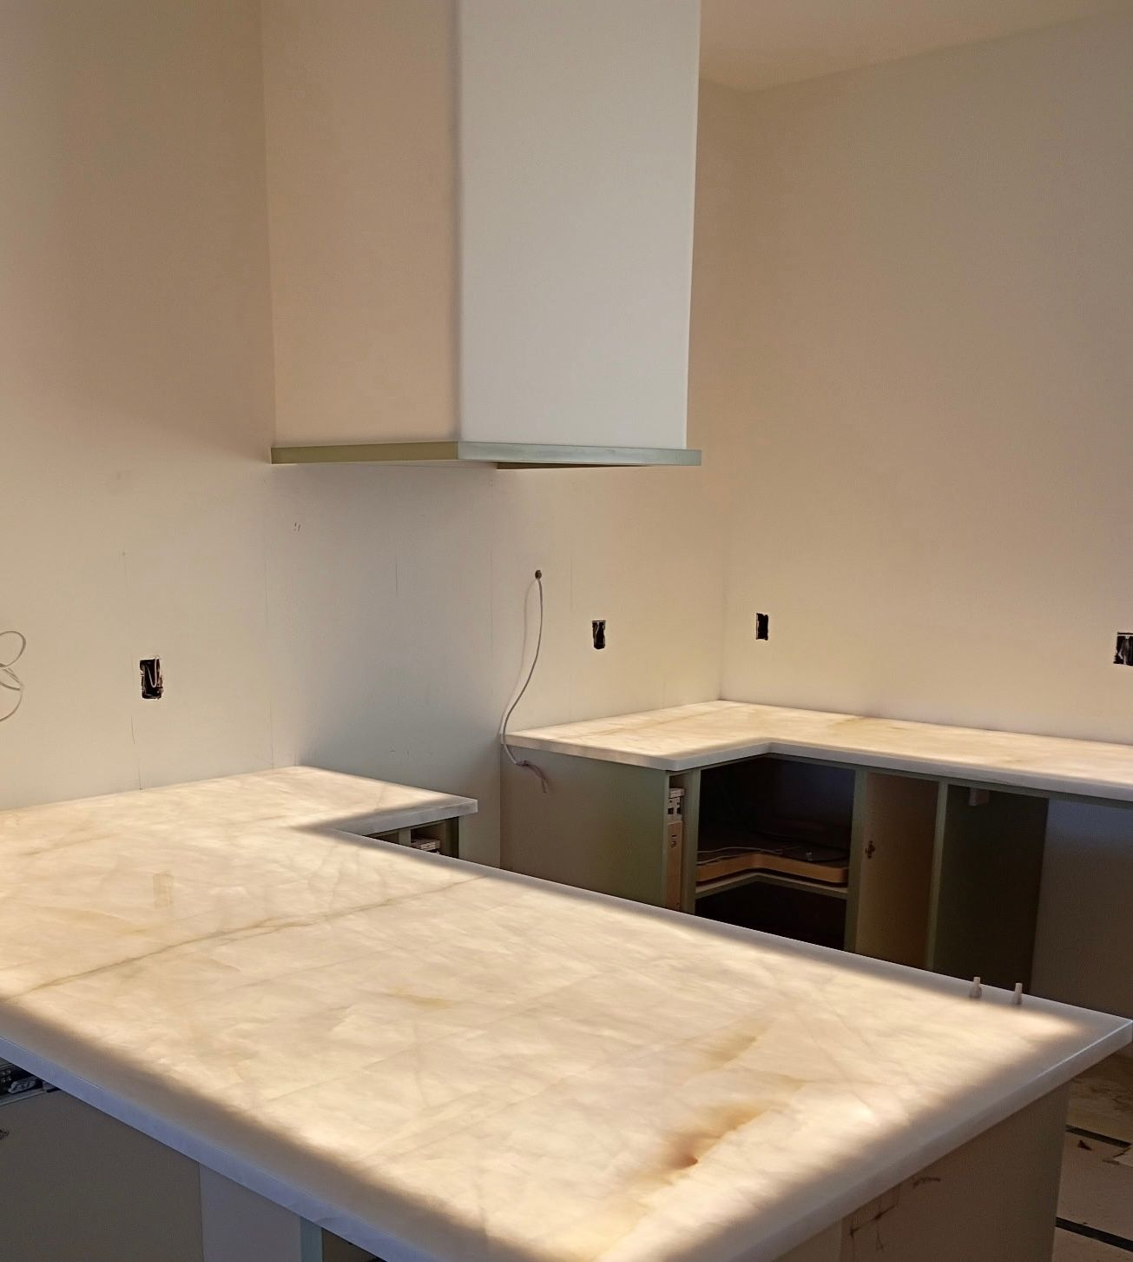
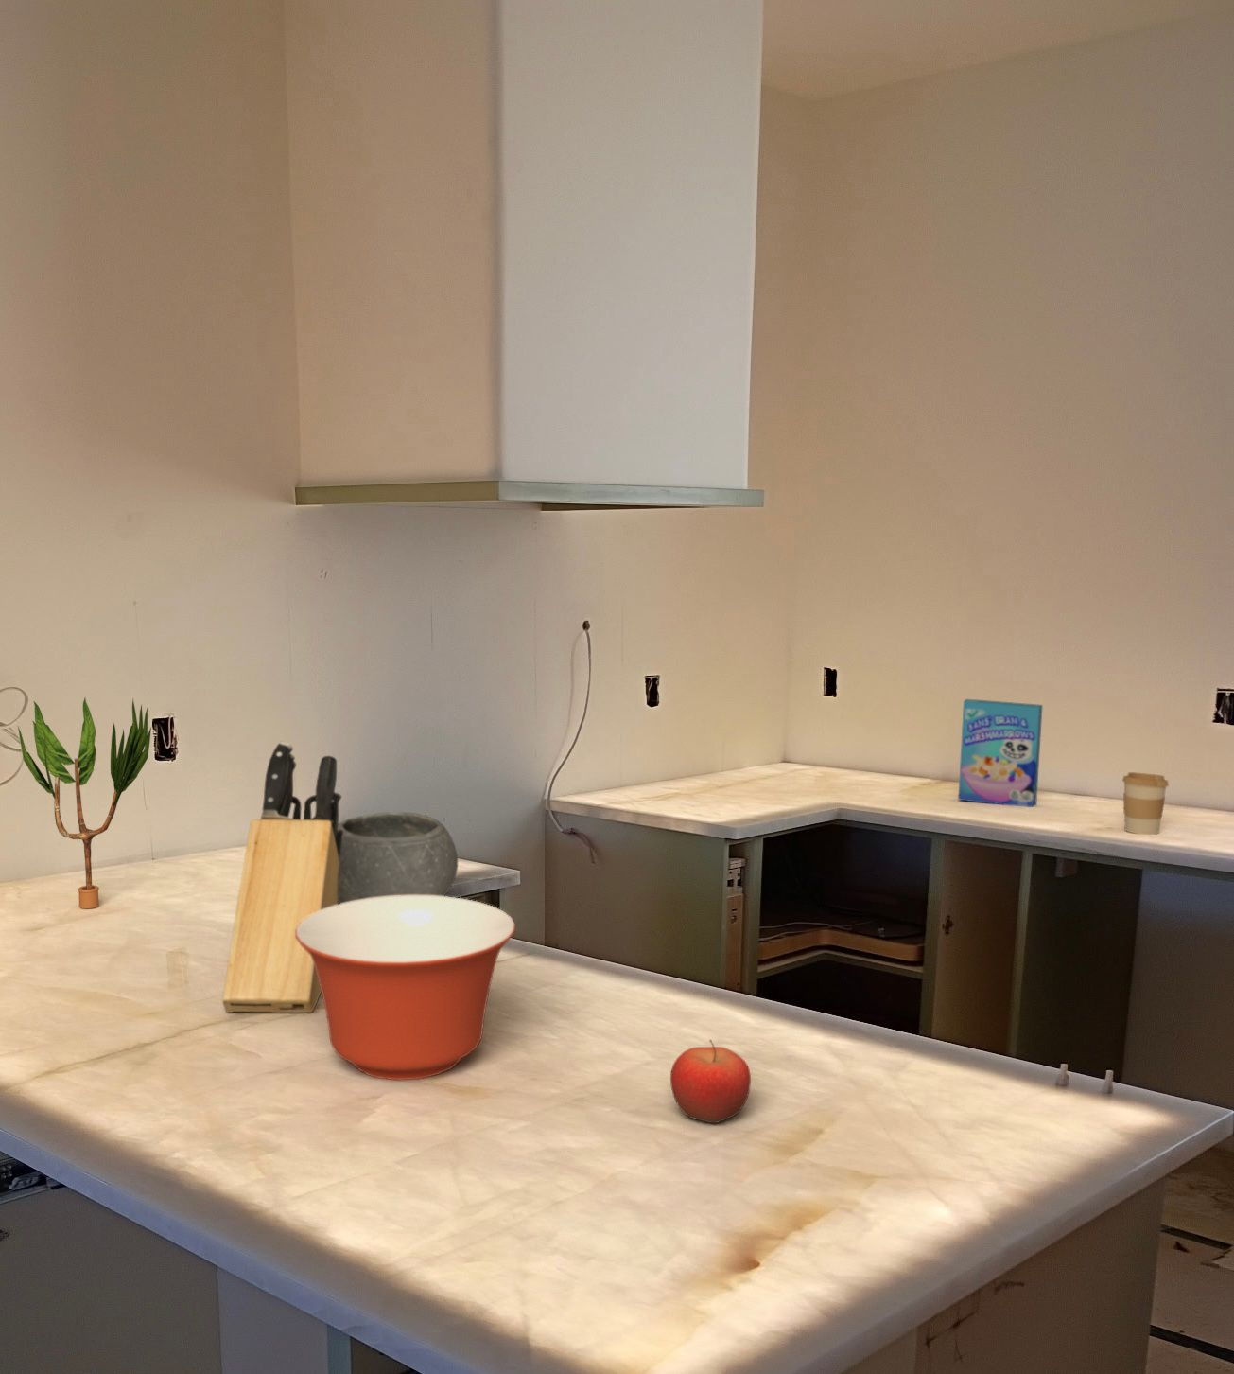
+ bowl (389, 868)
+ mixing bowl (406, 991)
+ fruit (710, 1077)
+ cereal box (999, 752)
+ potted plant (80, 802)
+ knife block (288, 866)
+ coffee cup (1143, 802)
